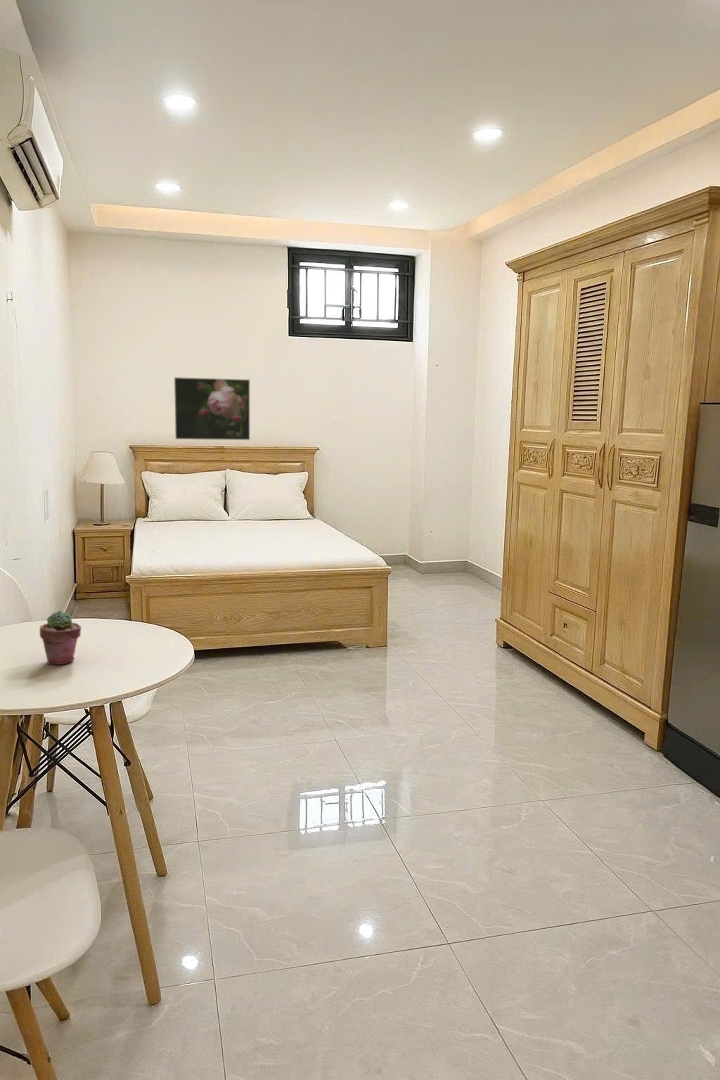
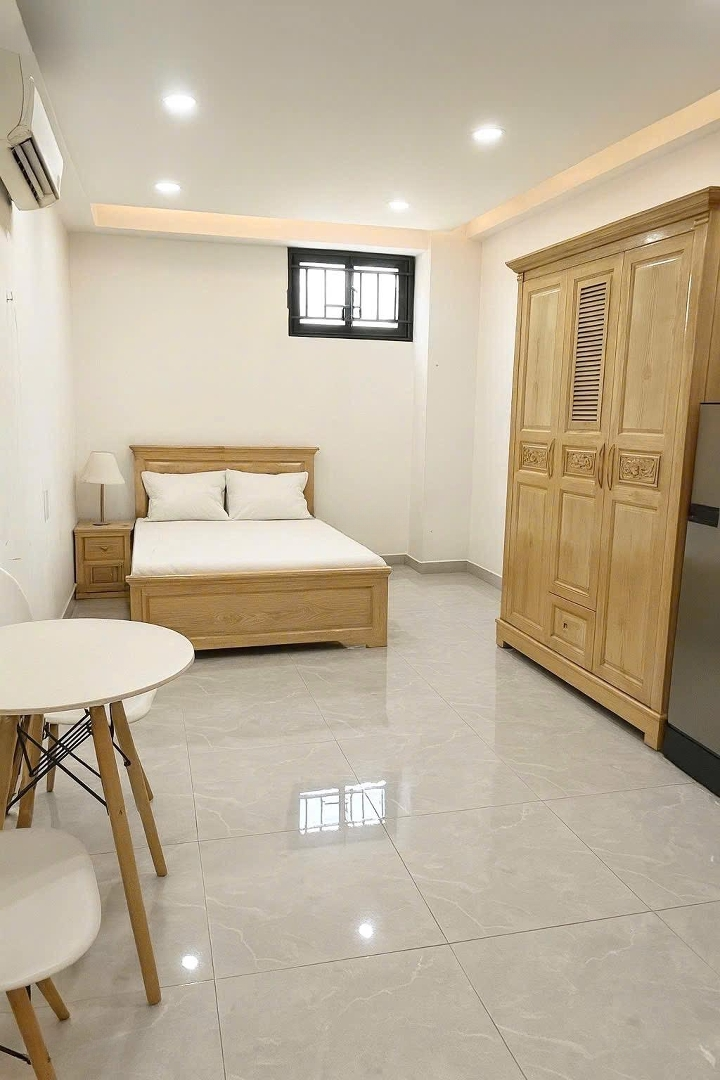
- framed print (212, 409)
- potted succulent (60, 636)
